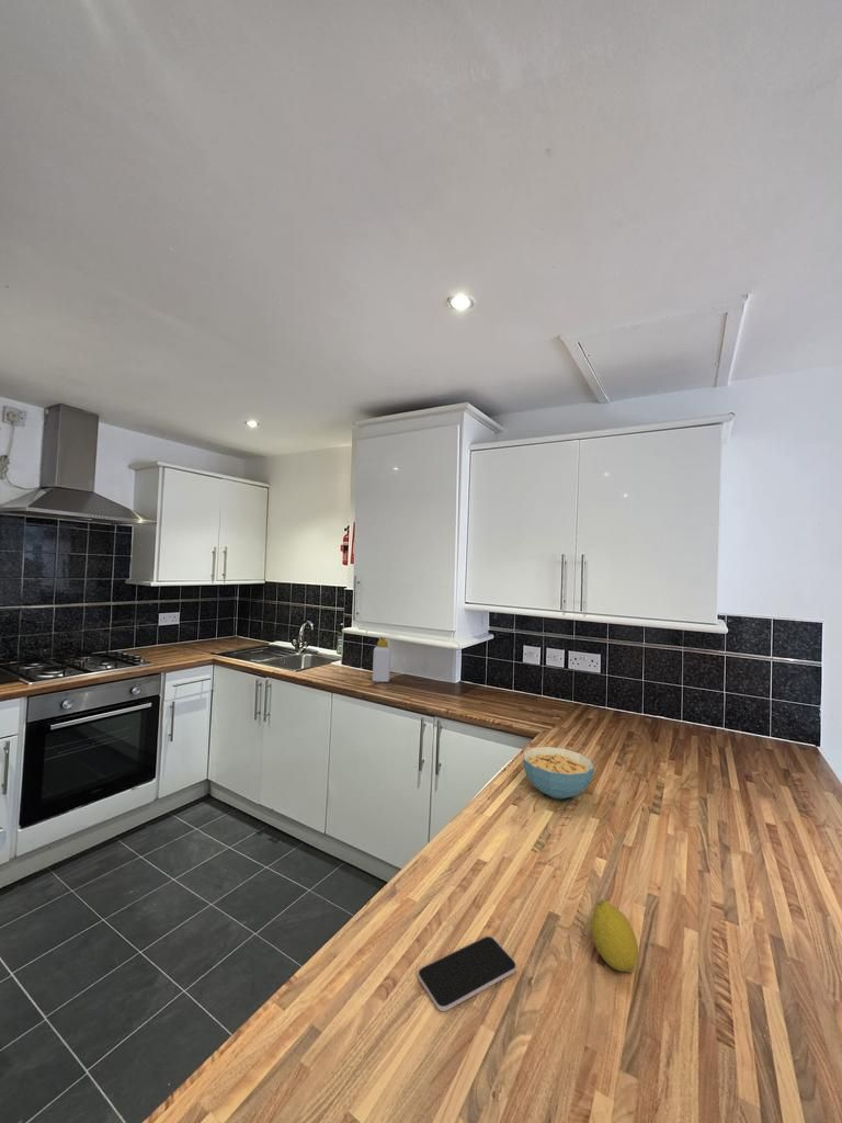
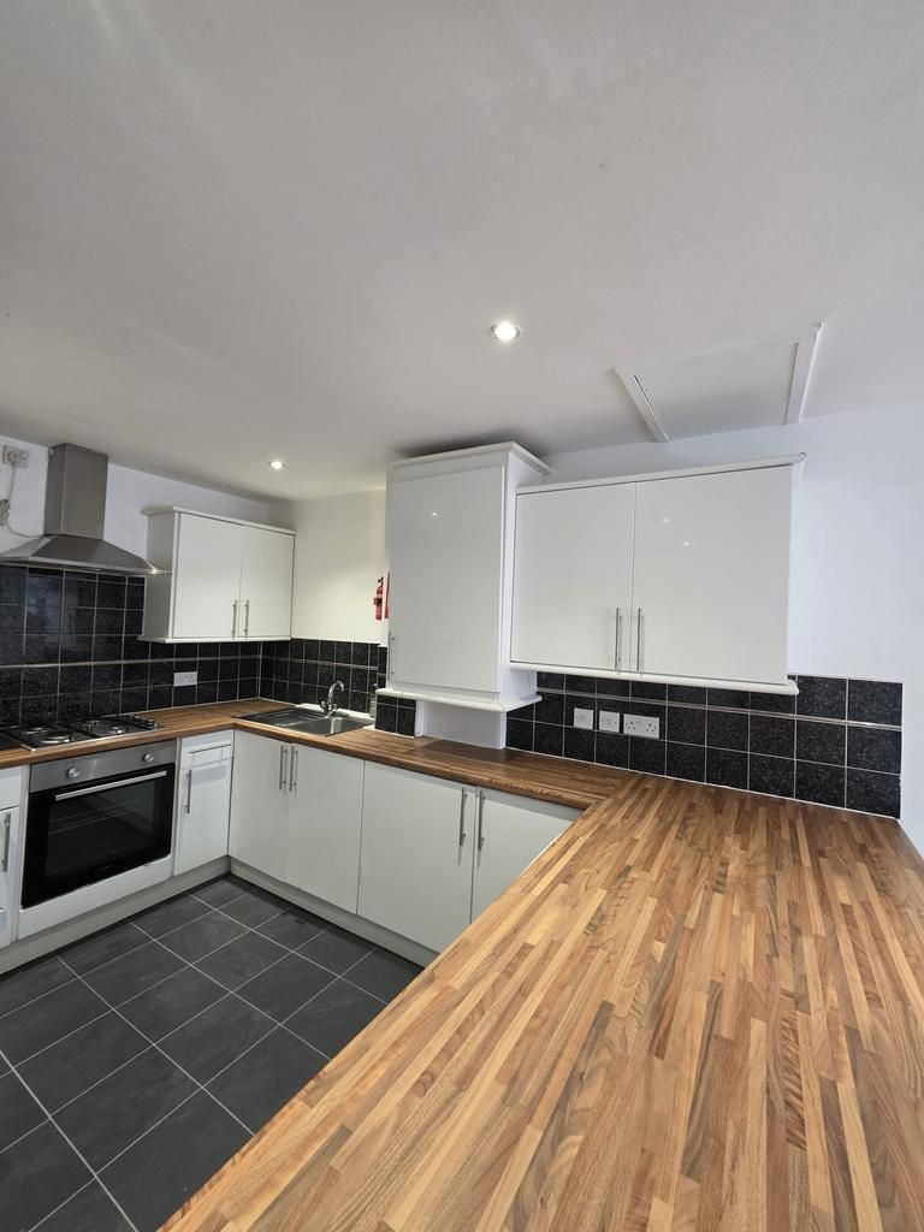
- cereal bowl (557, 776)
- smartphone (467, 969)
- fruit (614, 934)
- soap bottle (382, 657)
